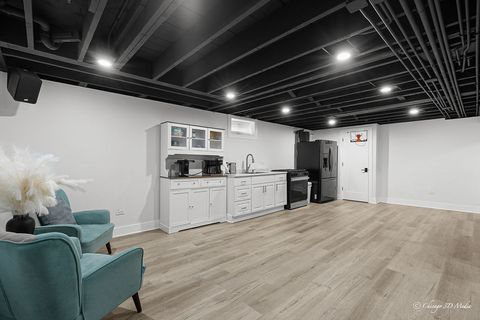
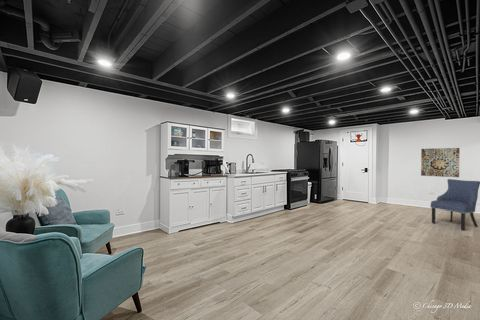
+ chair (455, 202)
+ wall art (439, 162)
